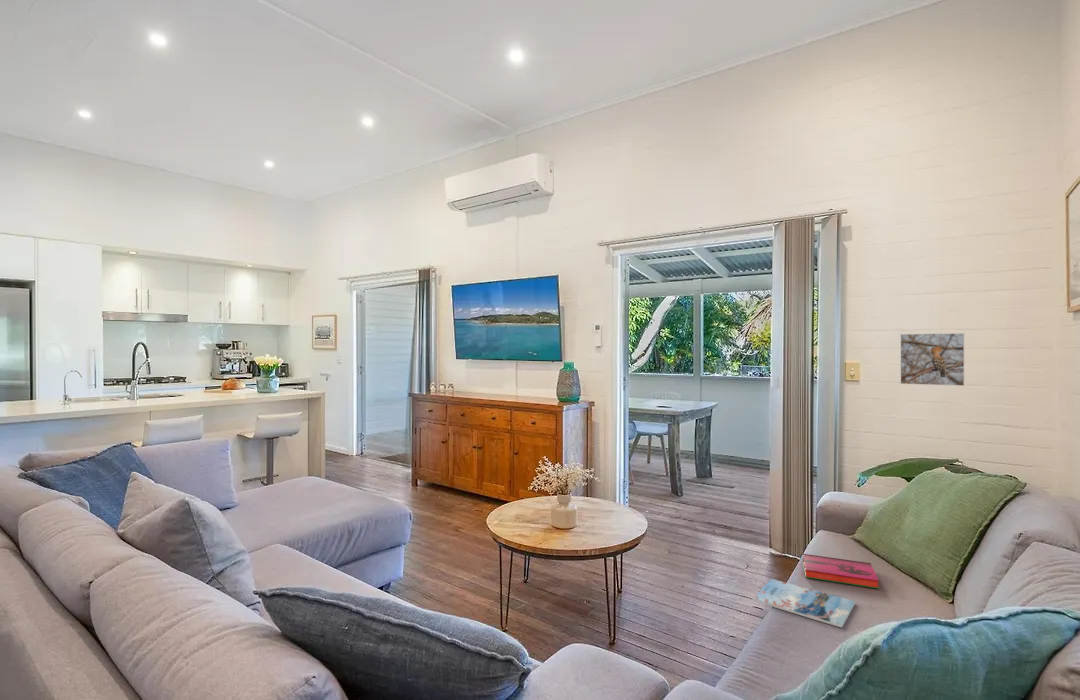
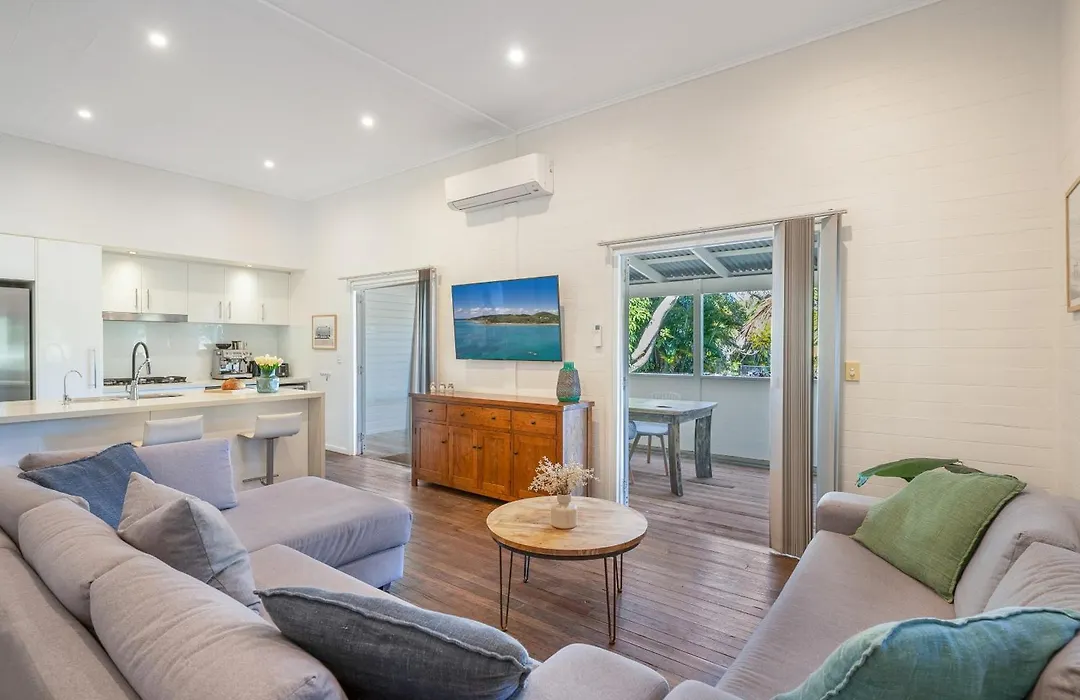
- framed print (931, 359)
- hardback book (838, 570)
- magazine (803, 600)
